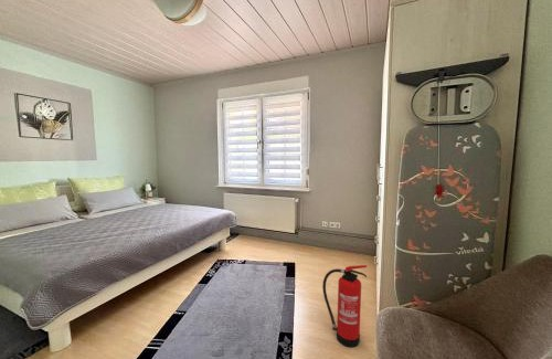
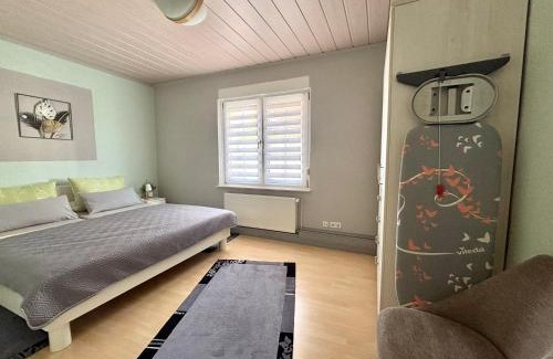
- fire extinguisher (342, 299)
